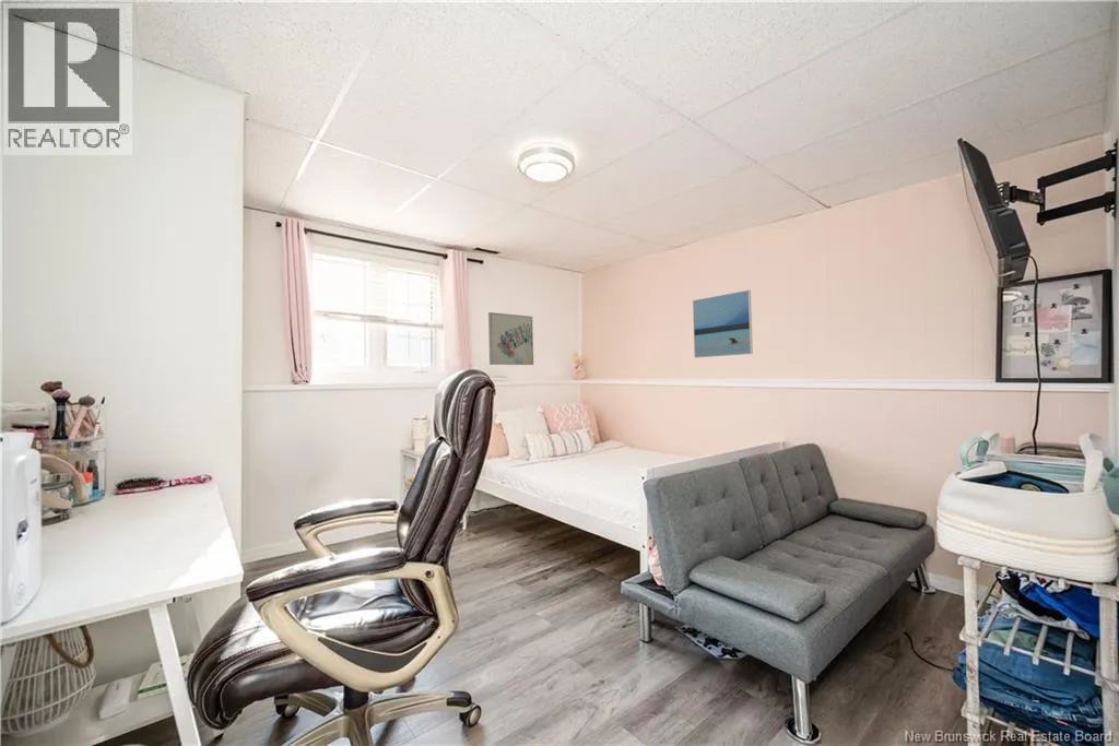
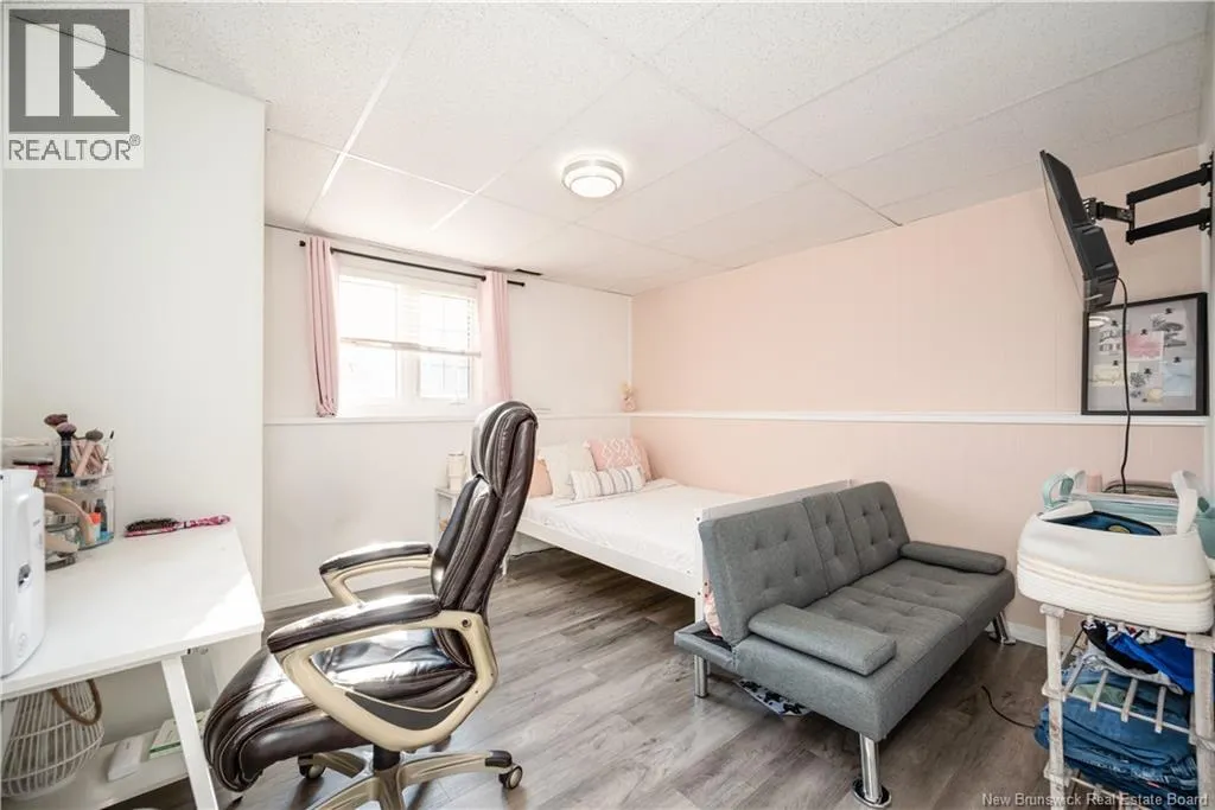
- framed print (720, 325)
- wall art (511, 340)
